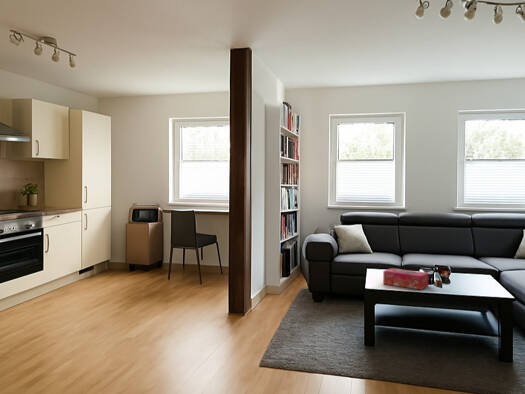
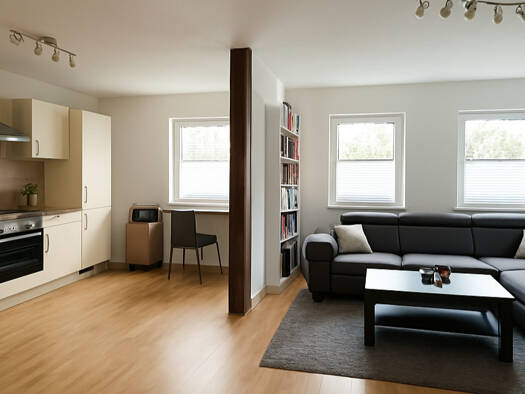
- tissue box (405, 278)
